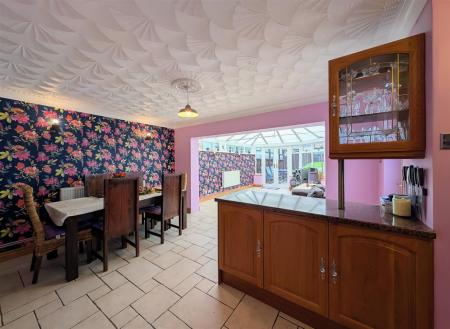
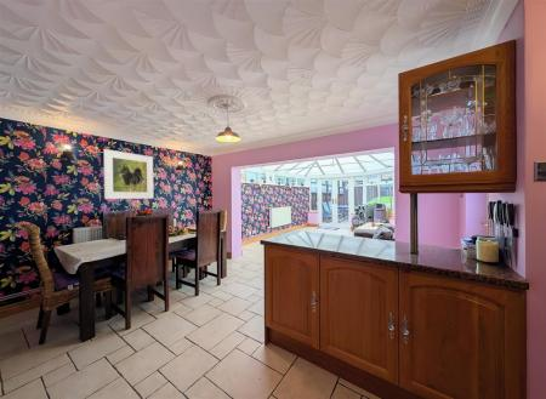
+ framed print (130, 176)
